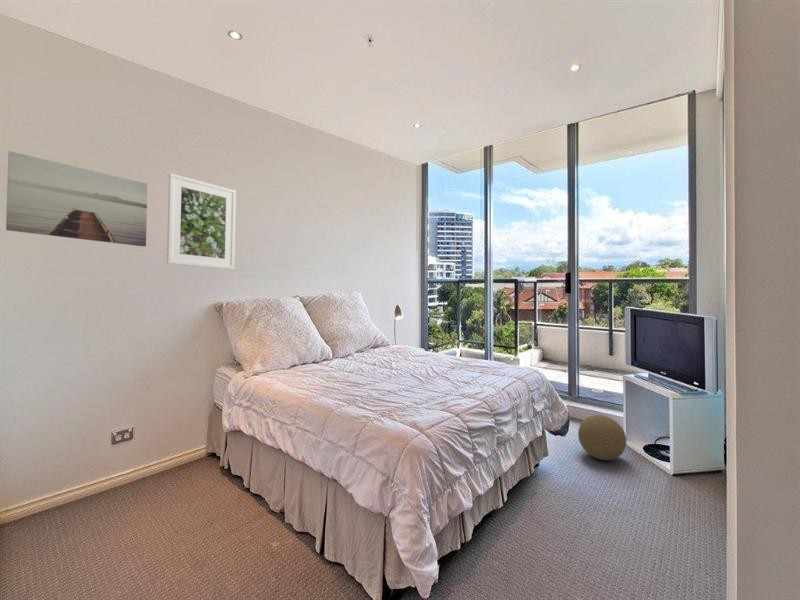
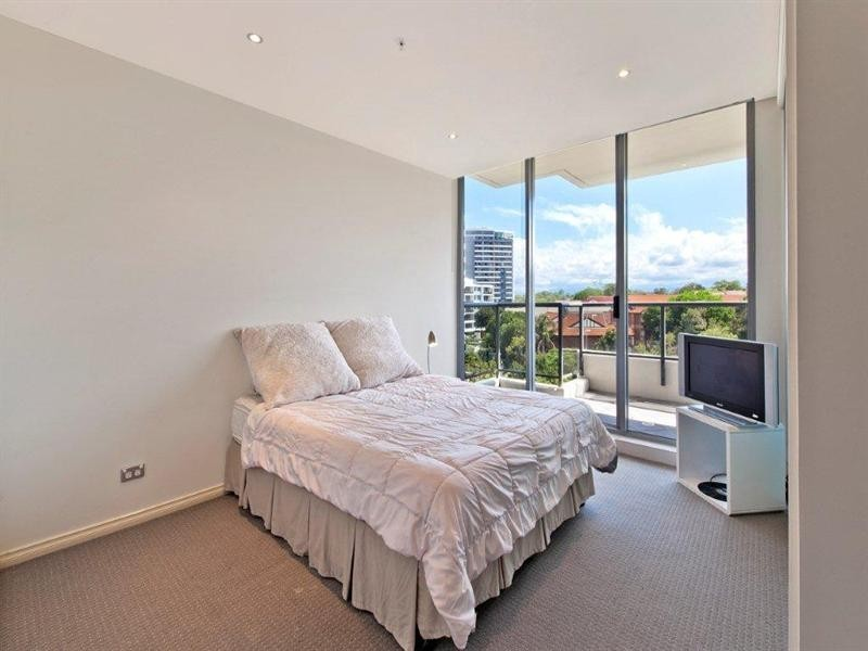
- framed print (203, 224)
- wall art (84, 204)
- decorative ball (601, 437)
